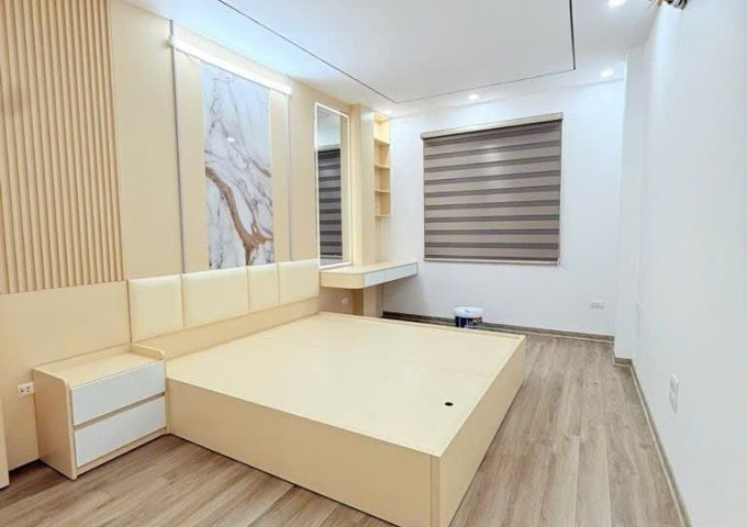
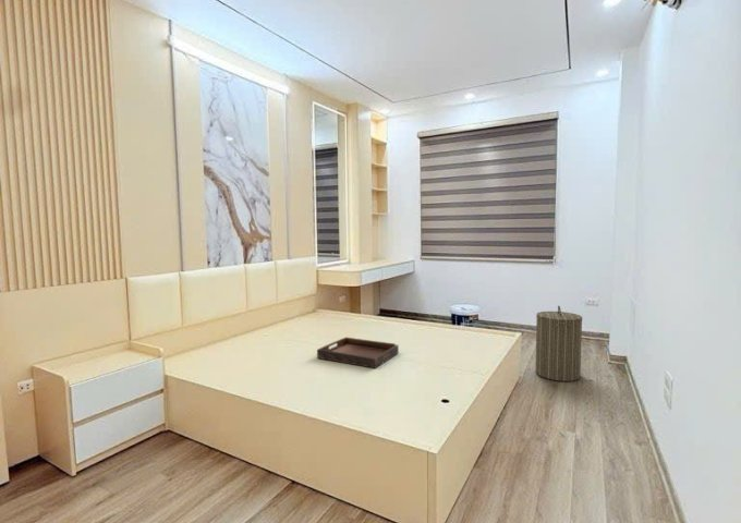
+ laundry hamper (558, 340)
+ serving tray (359, 351)
